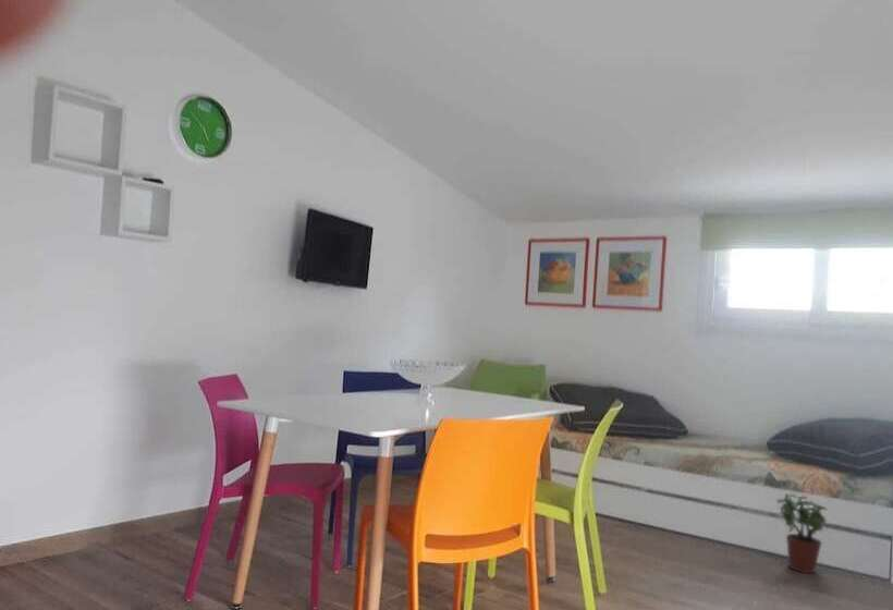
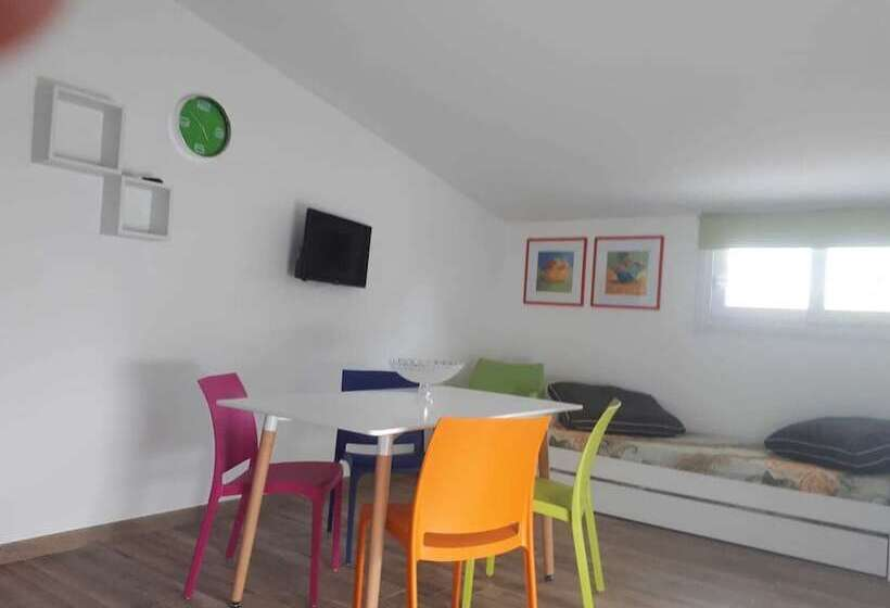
- potted plant (802, 530)
